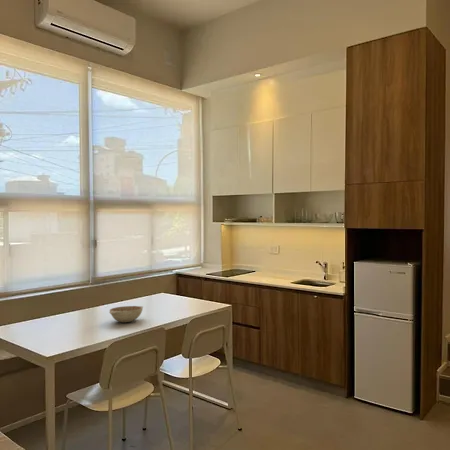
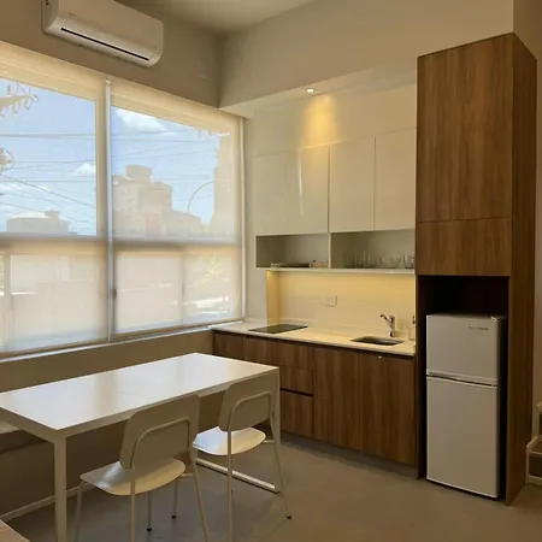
- decorative bowl (126, 314)
